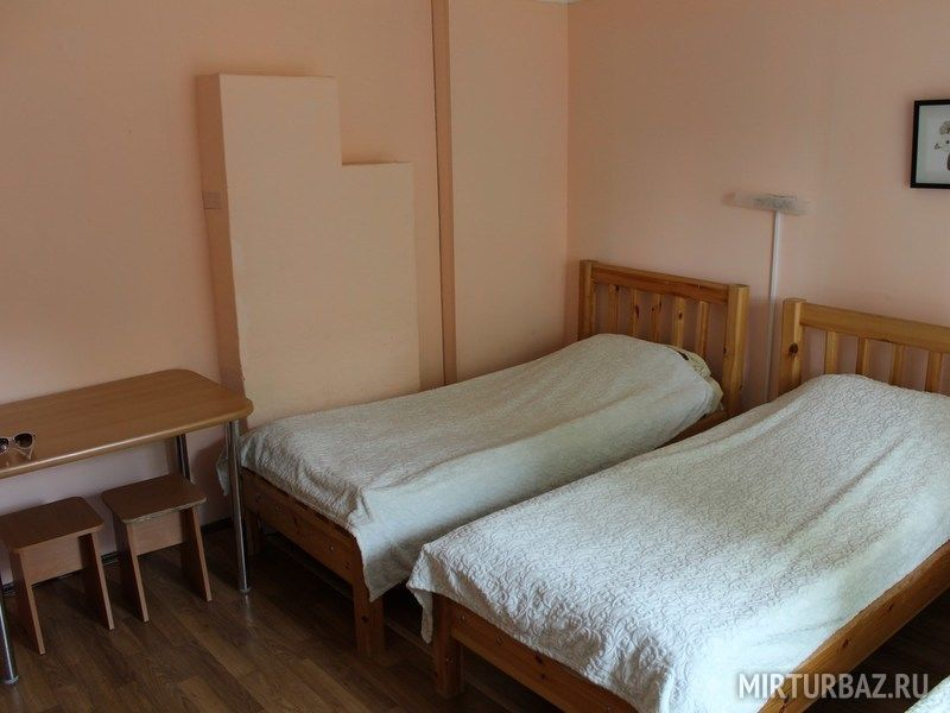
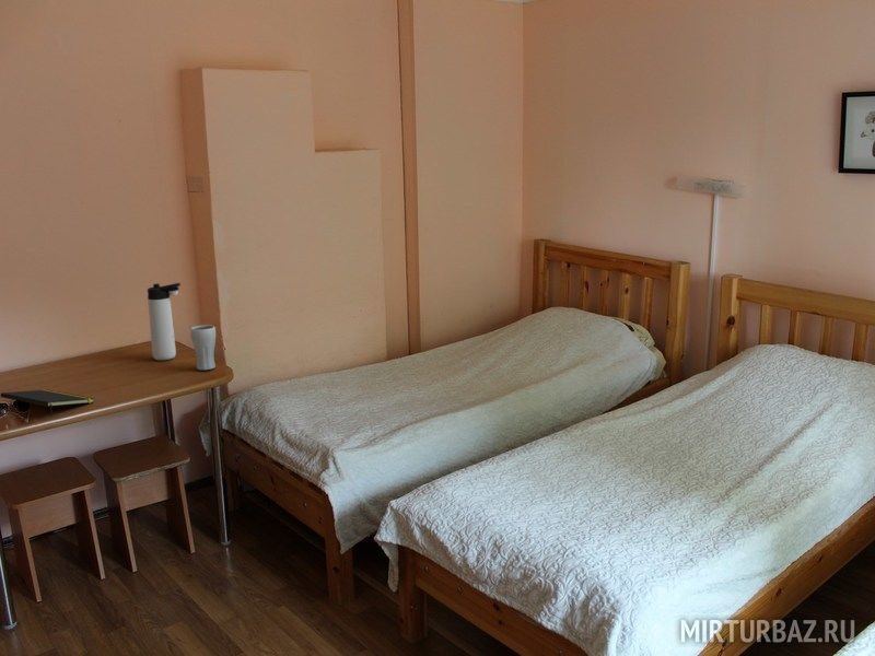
+ notepad (47, 397)
+ drinking glass (203, 348)
+ thermos bottle (166, 320)
